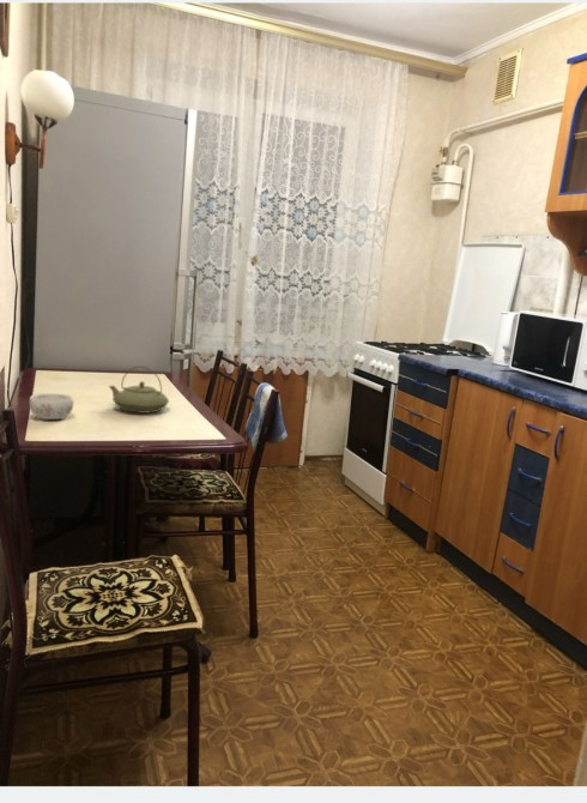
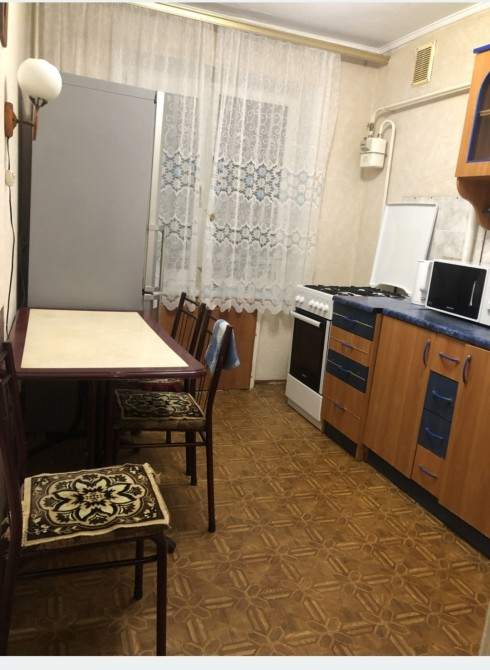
- teapot (138, 387)
- decorative bowl (49, 406)
